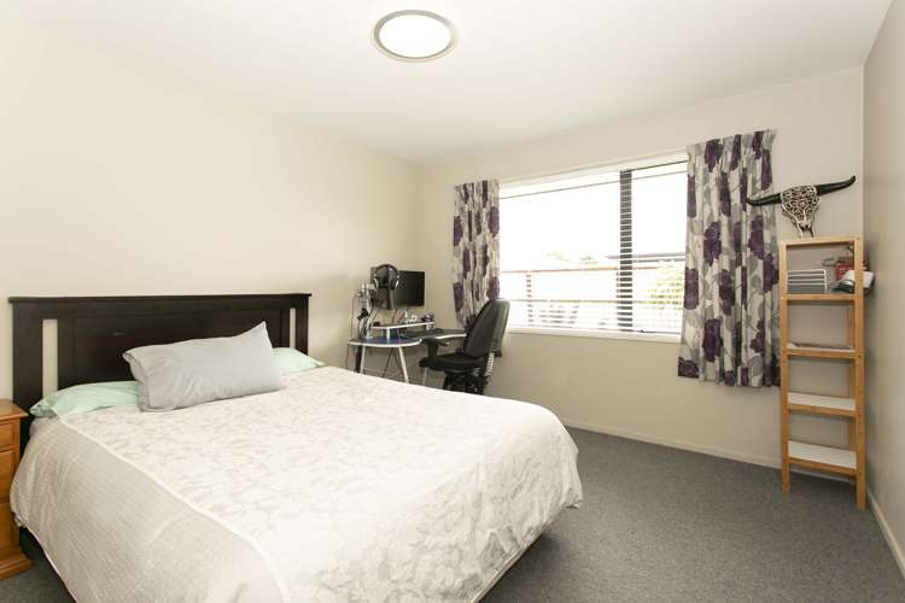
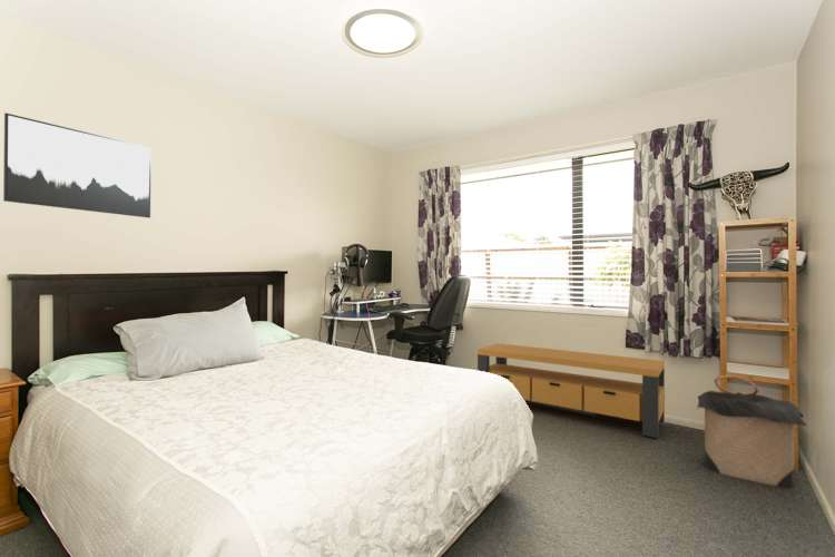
+ wall art (85, 170)
+ bench (563, 382)
+ laundry hamper (748, 424)
